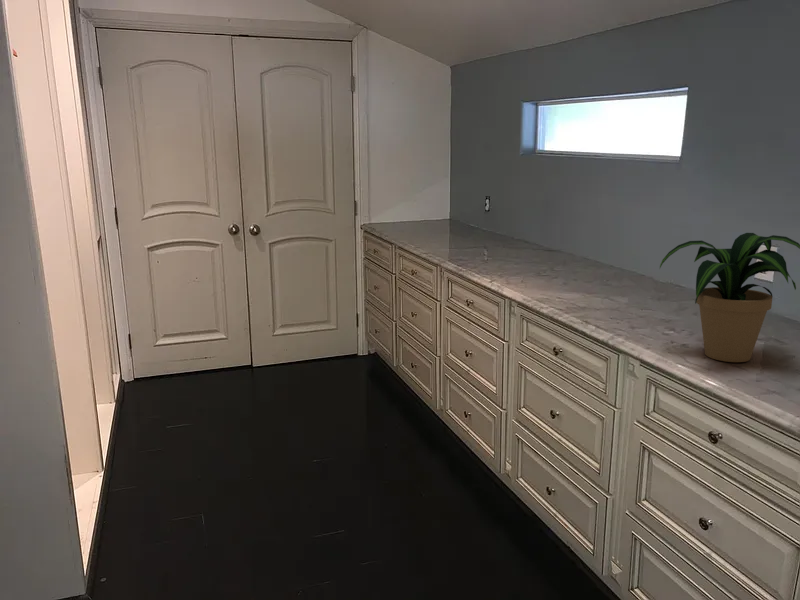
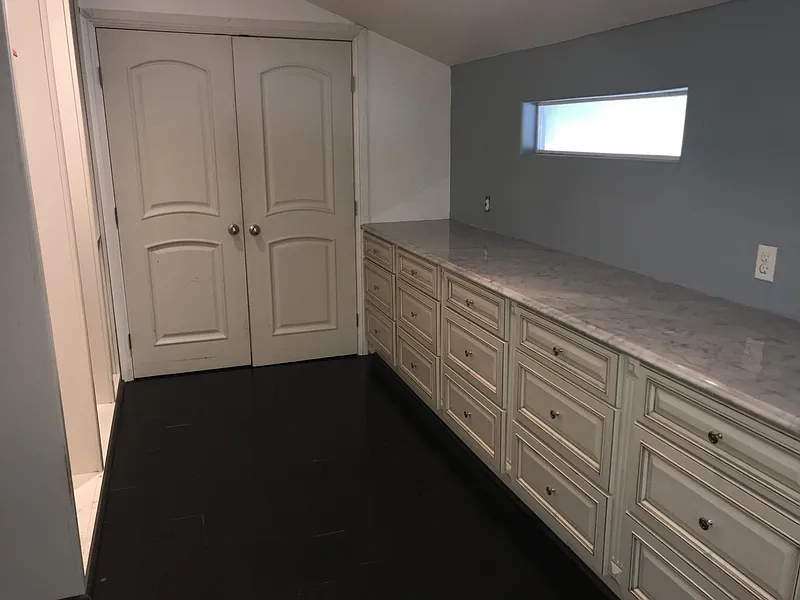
- potted plant (734, 296)
